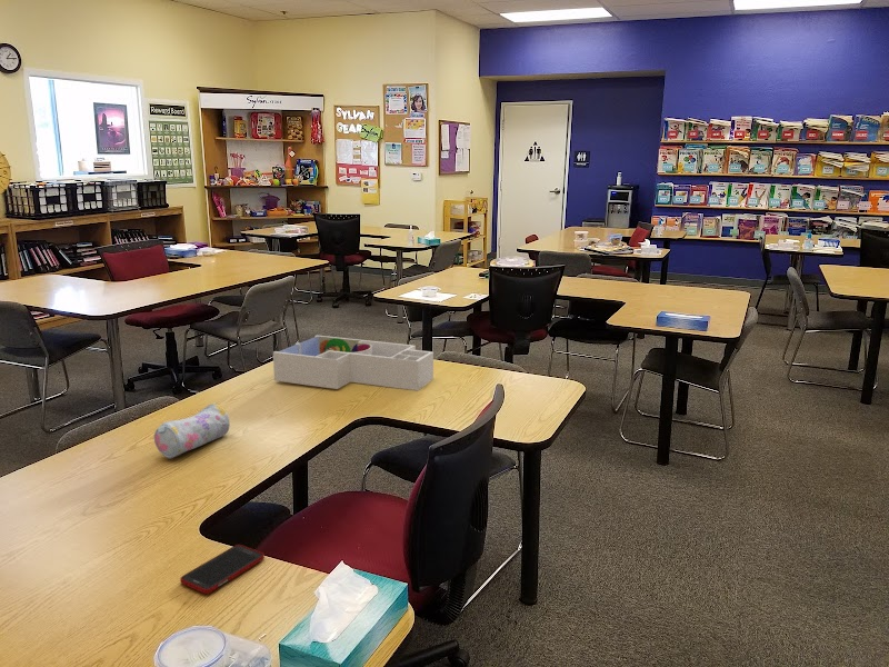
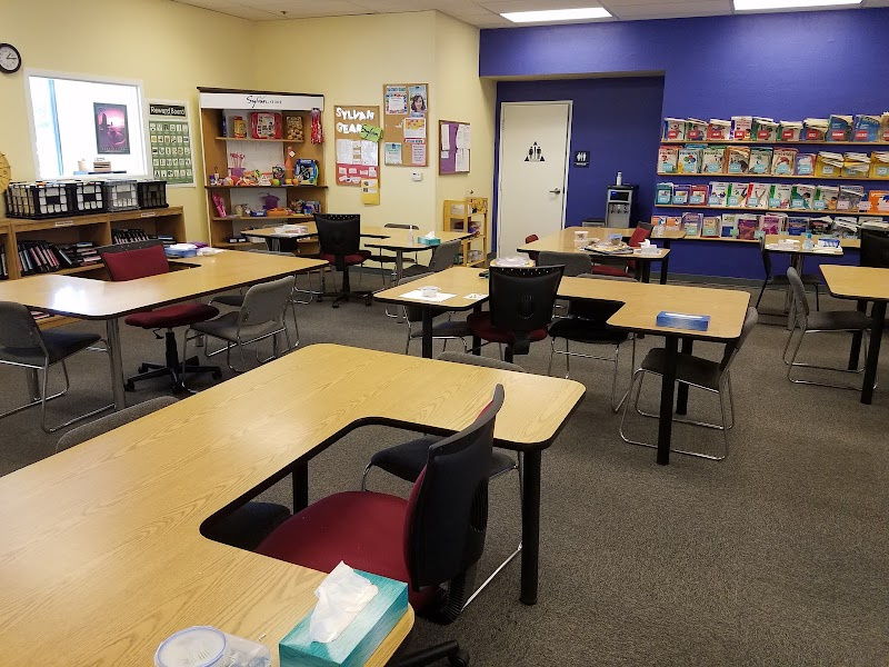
- pencil case (193, 429)
- cell phone (223, 568)
- desk organizer (358, 364)
